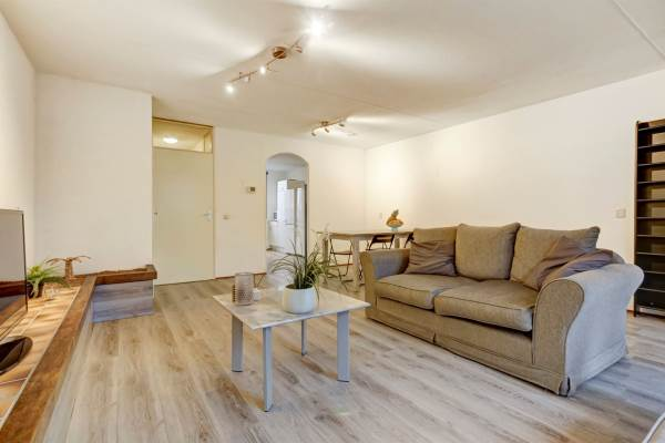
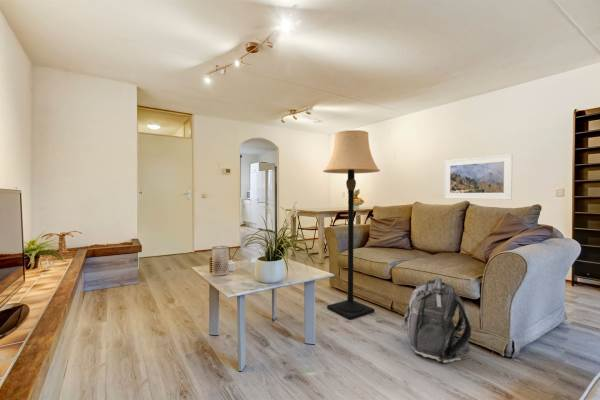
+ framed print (475, 178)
+ backpack (435, 313)
+ lamp (350, 222)
